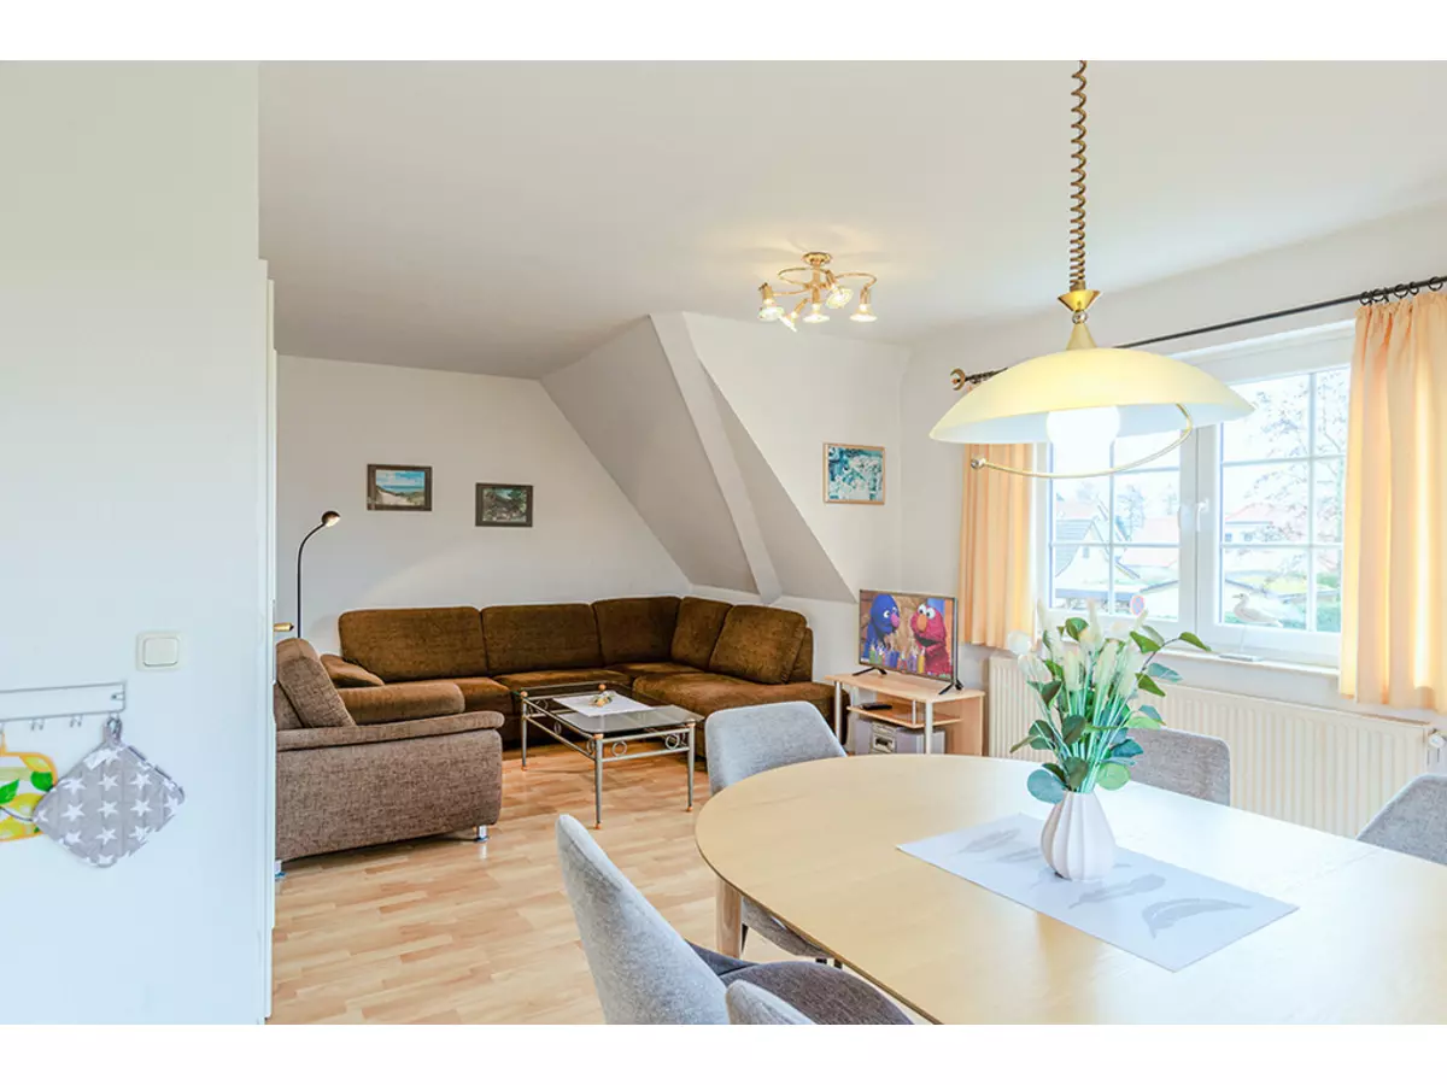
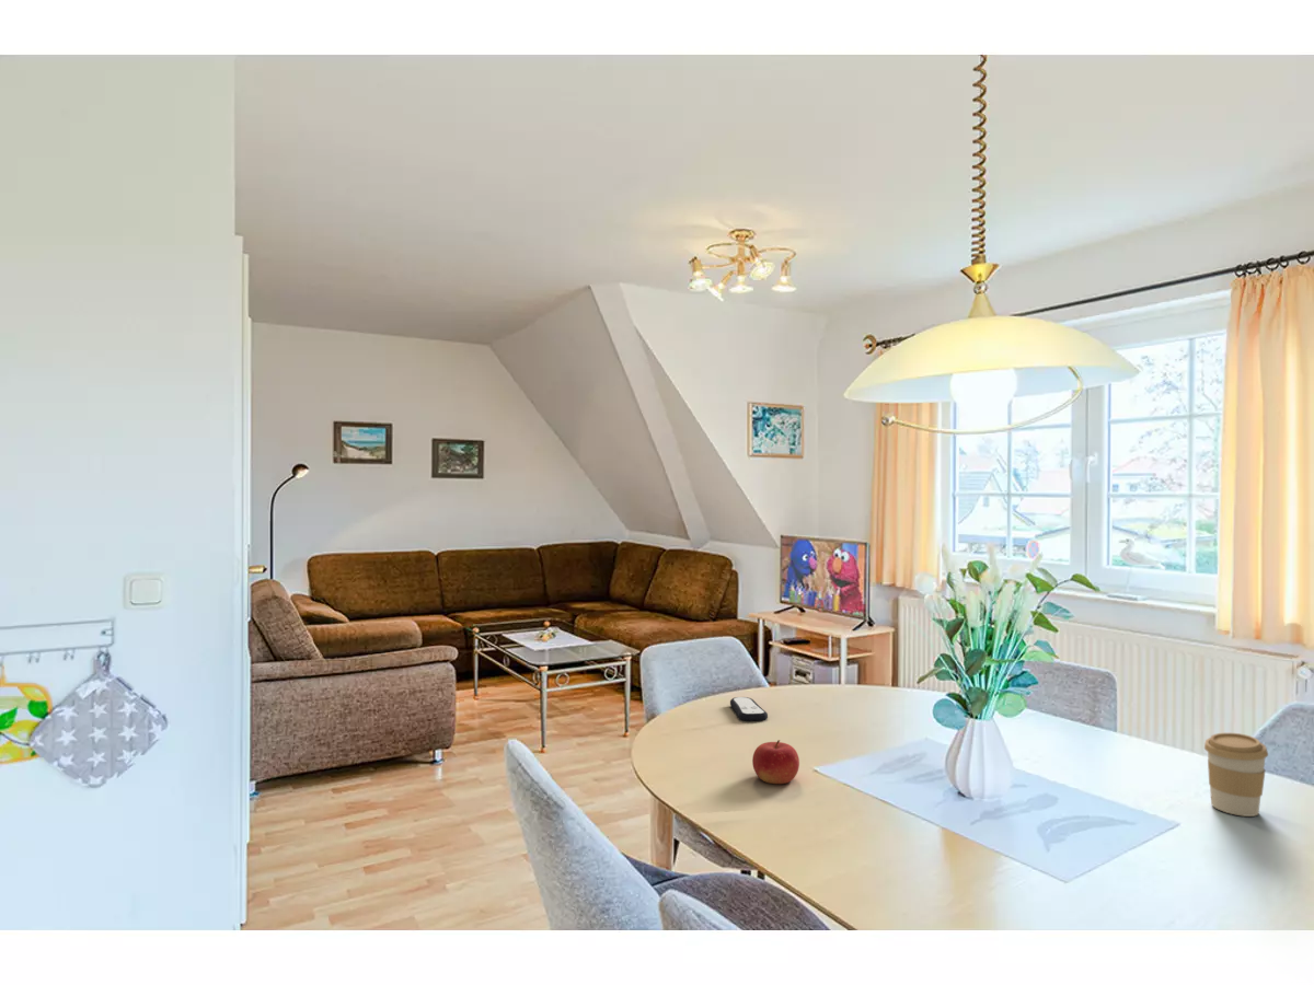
+ coffee cup (1235, 773)
+ remote control (747, 708)
+ fruit (775, 760)
